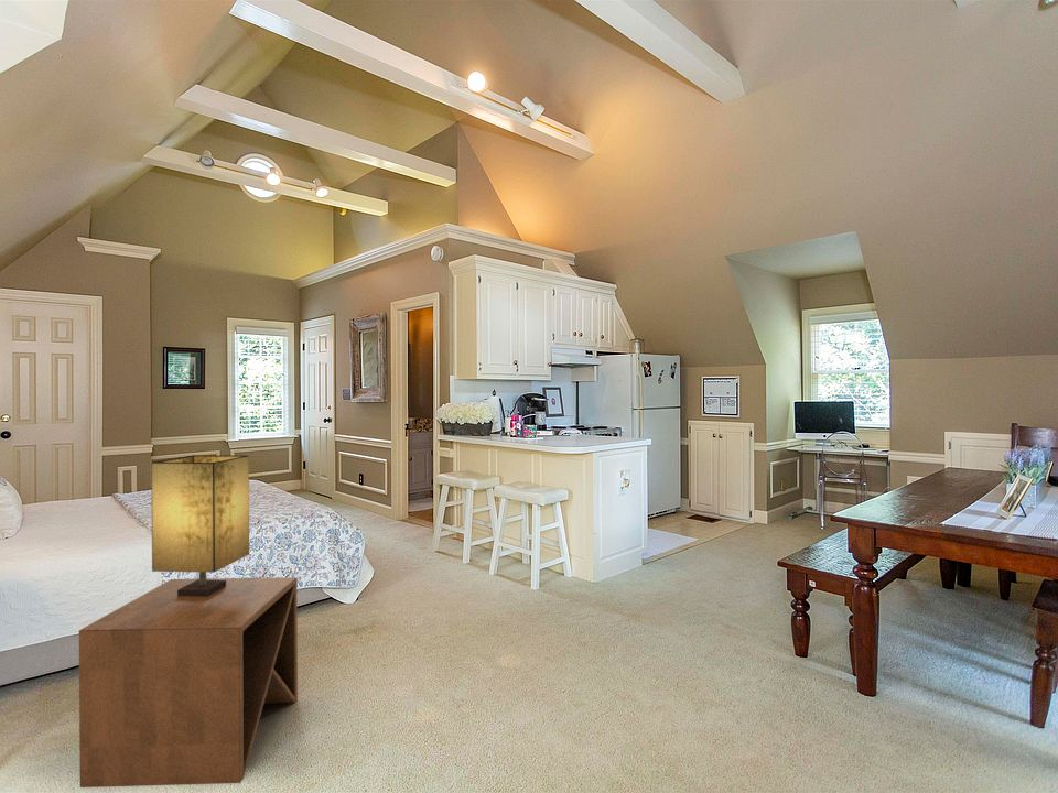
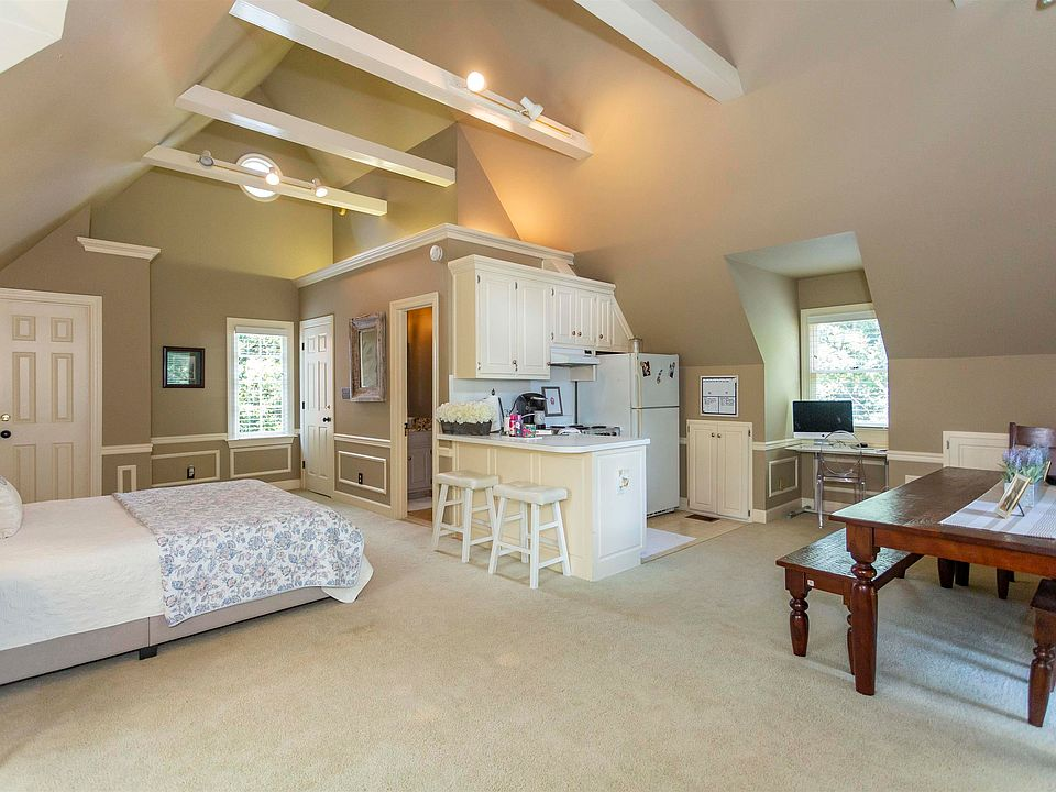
- table lamp (203, 523)
- side table (202, 669)
